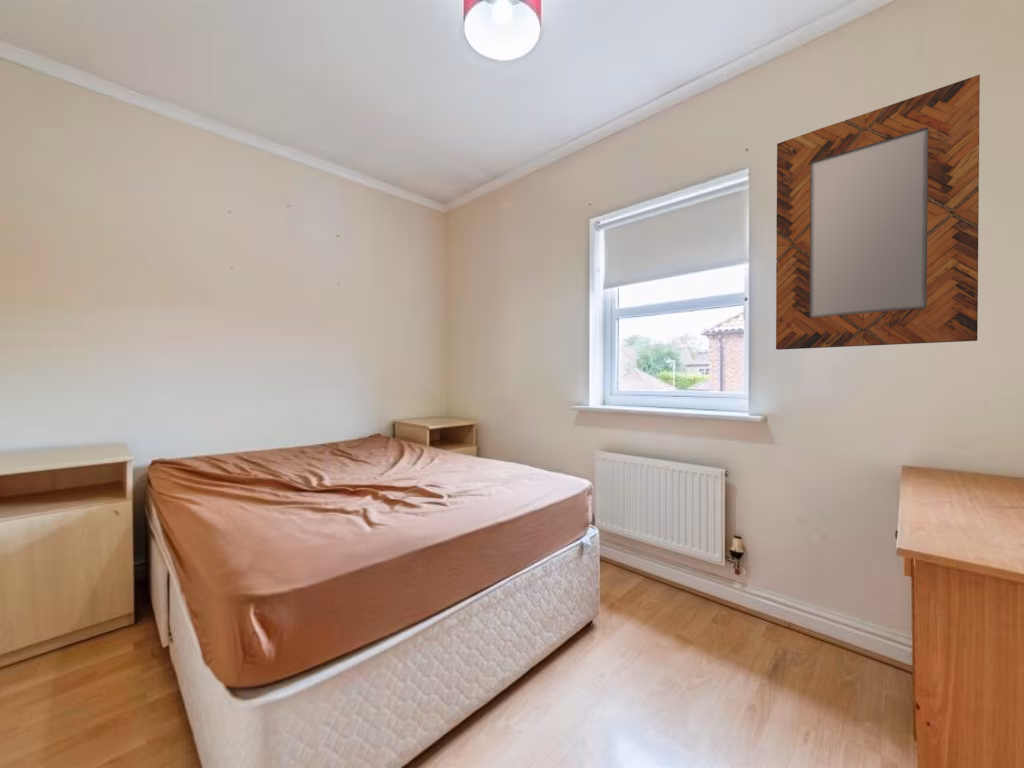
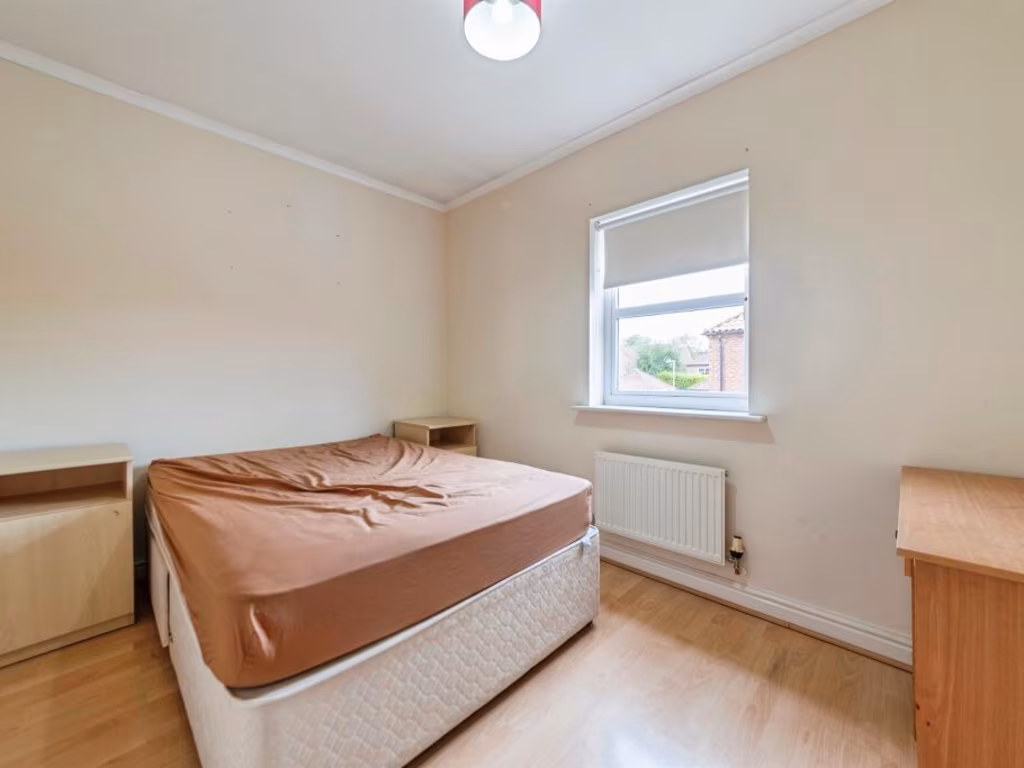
- home mirror (865, 230)
